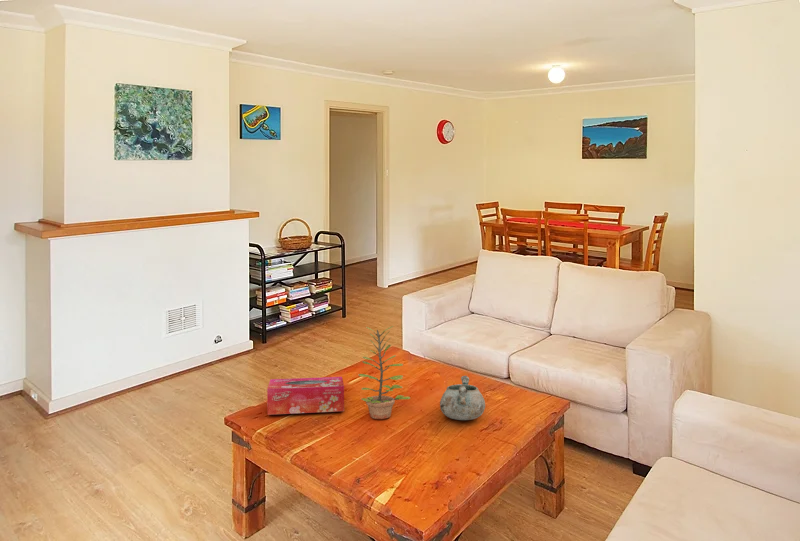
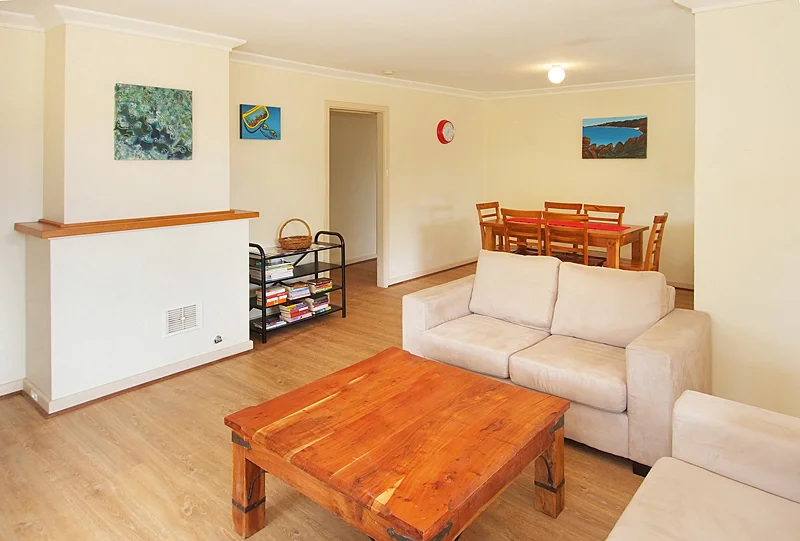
- plant (383, 371)
- tissue box (306, 394)
- decorative bowl (462, 398)
